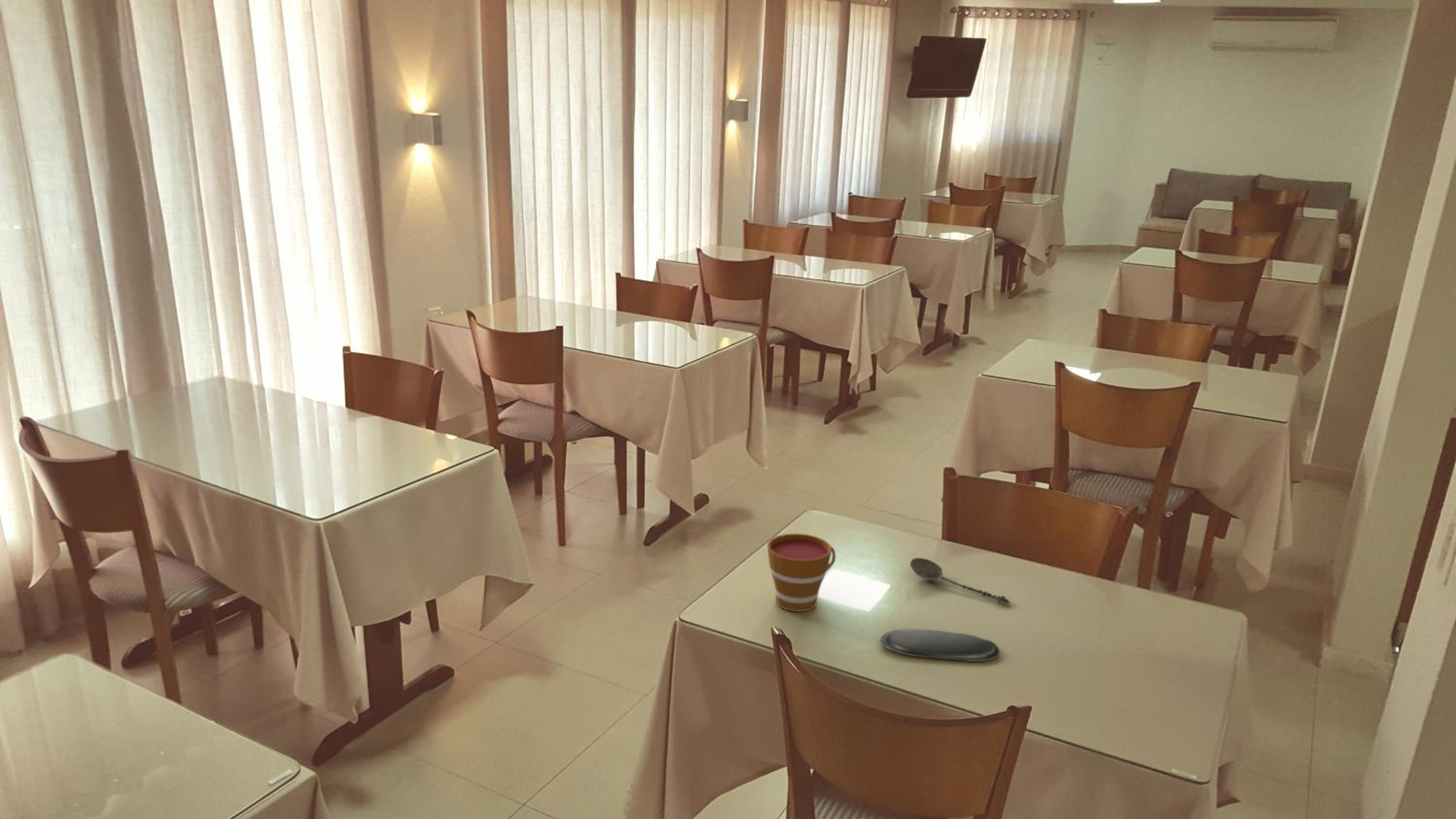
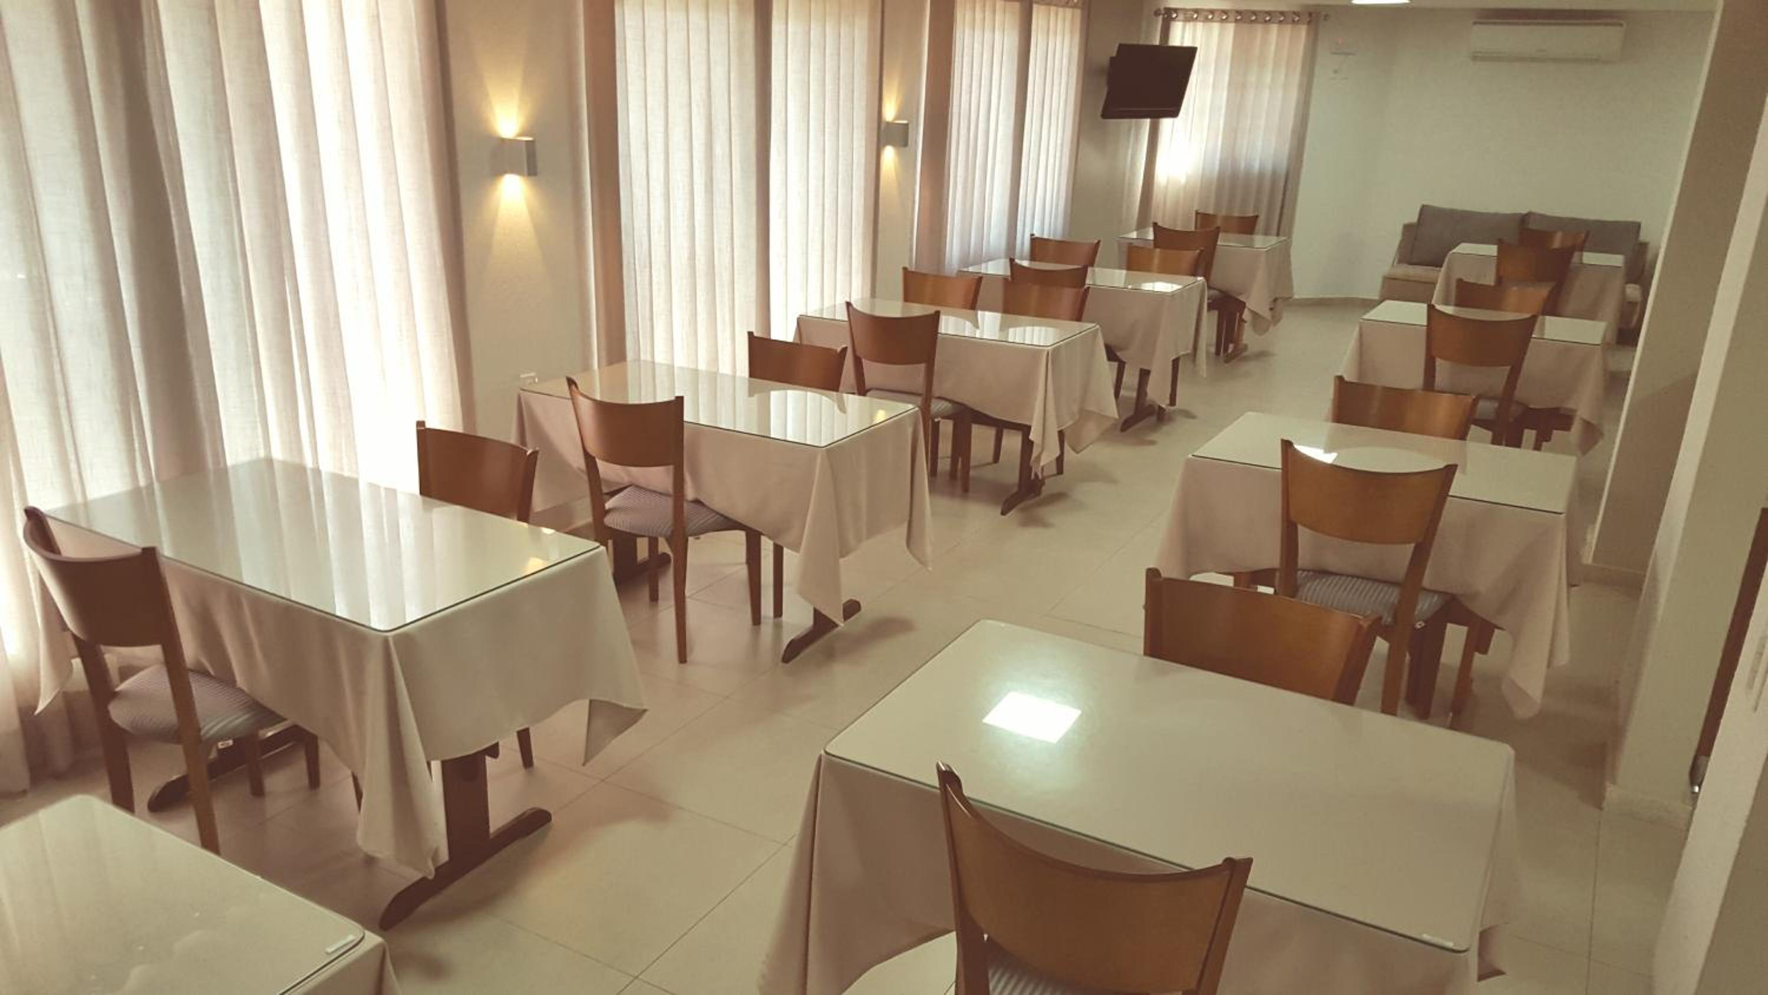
- oval tray (940, 644)
- spoon (958, 583)
- cup (802, 573)
